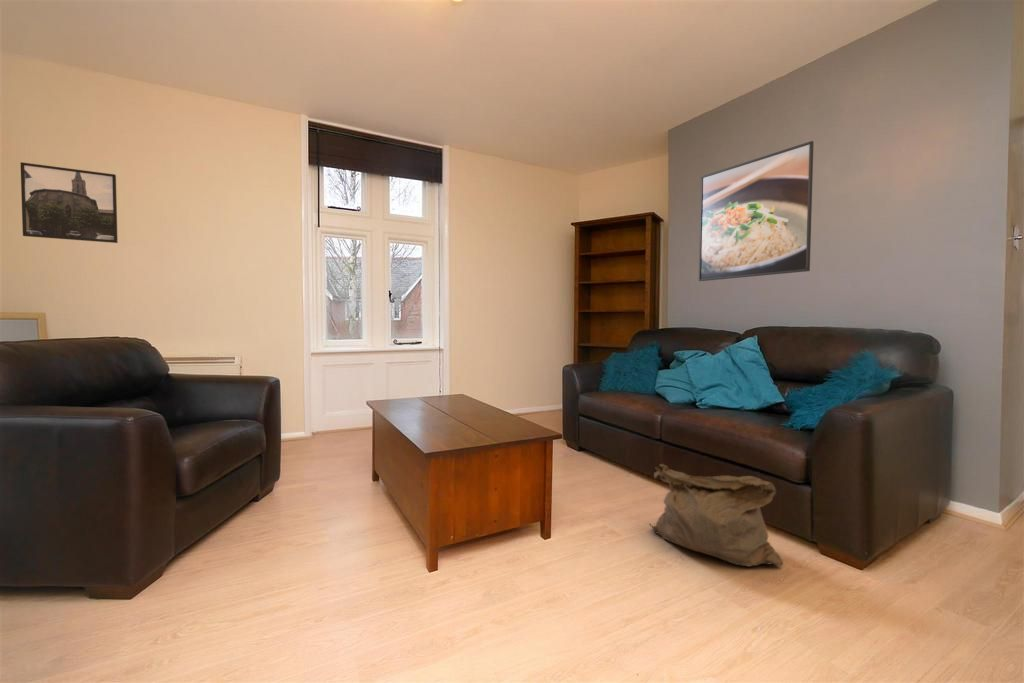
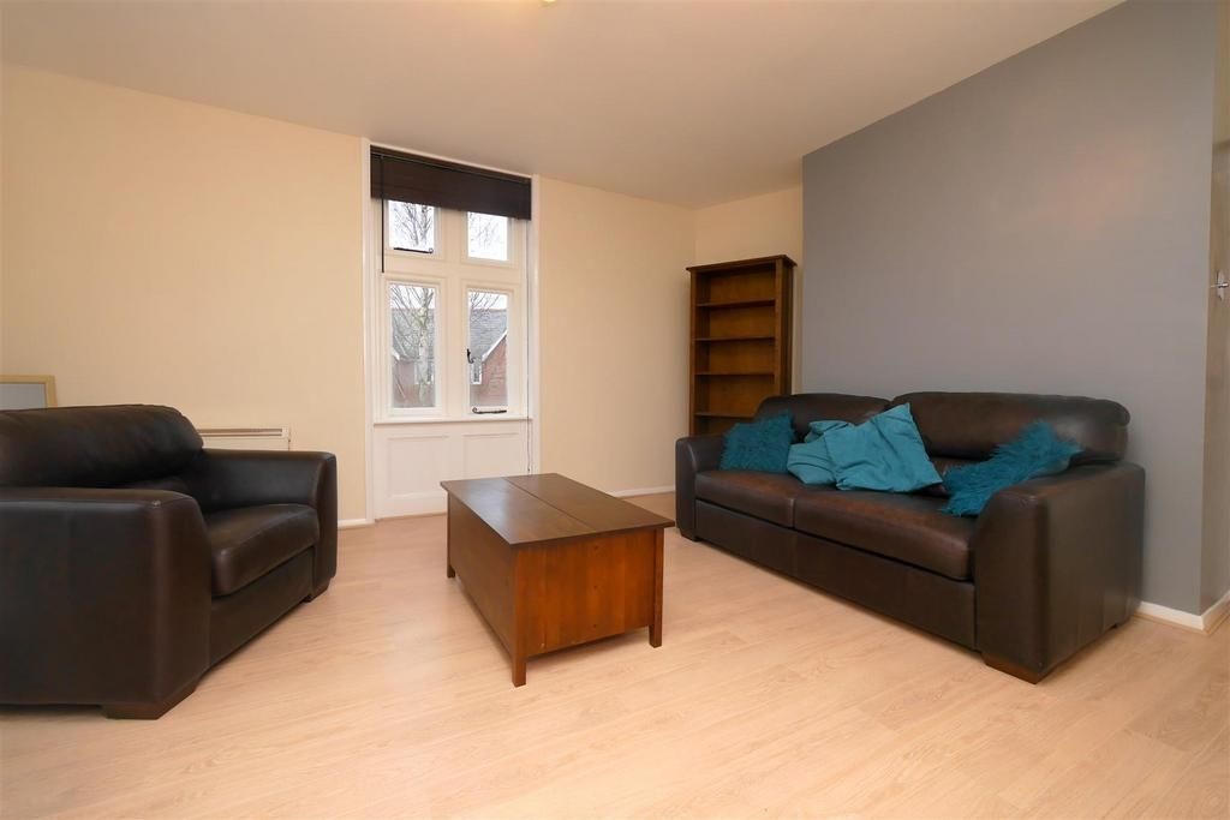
- bag (711, 508)
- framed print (749, 219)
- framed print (71, 204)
